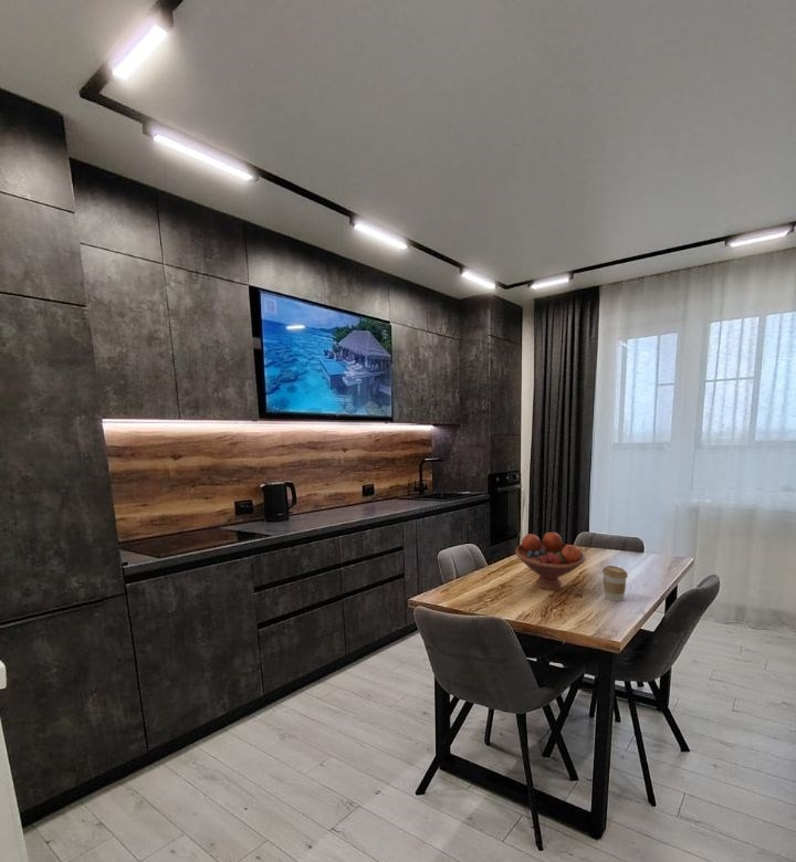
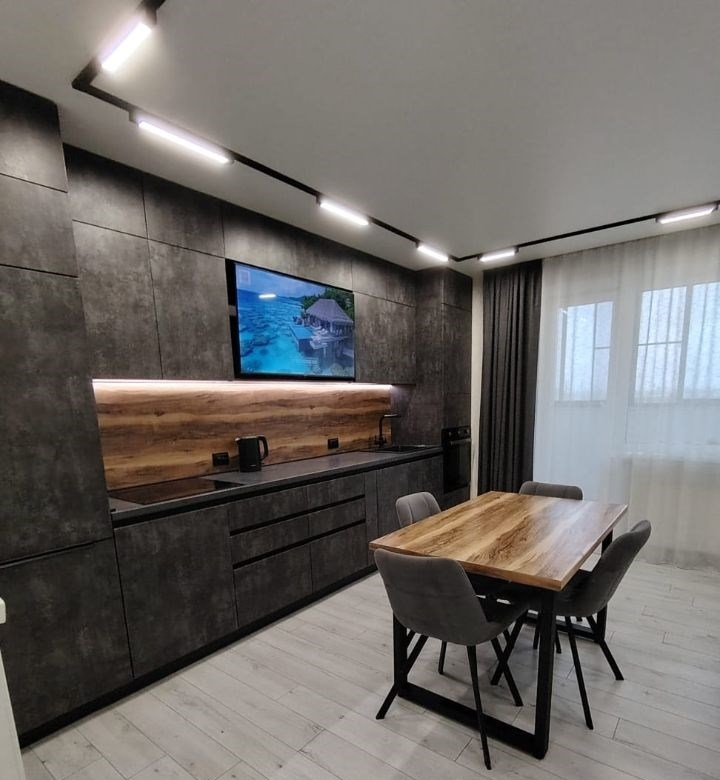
- coffee cup (614, 582)
- fruit bowl (548, 563)
